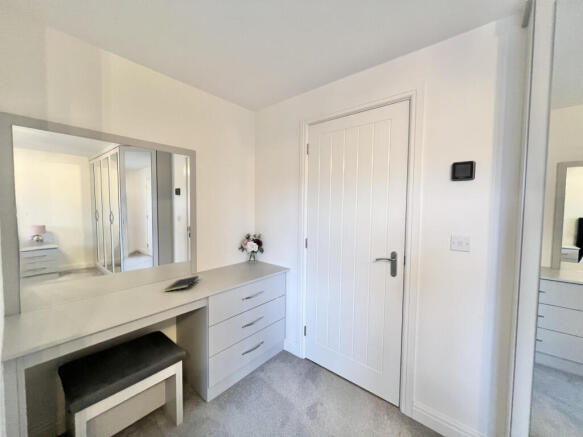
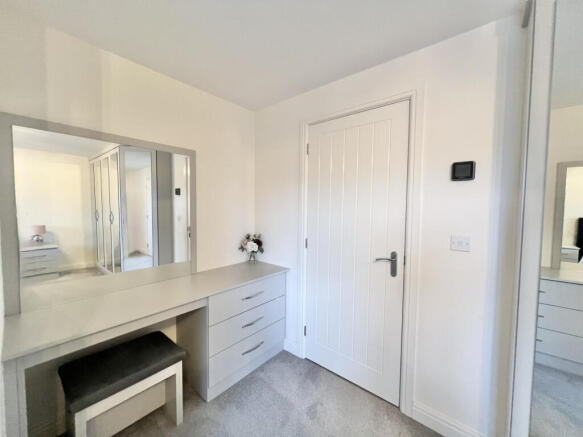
- notepad (182, 283)
